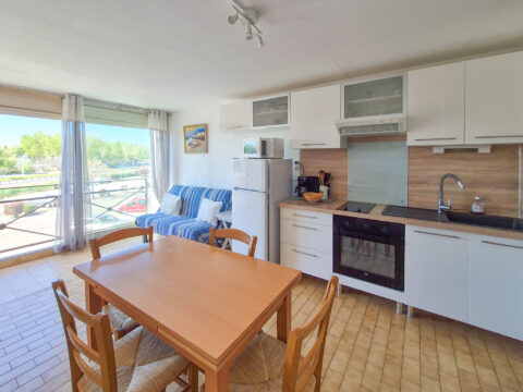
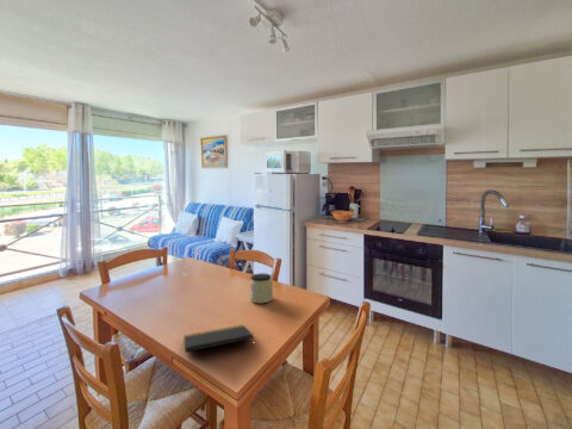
+ jar (261, 287)
+ notepad (217, 336)
